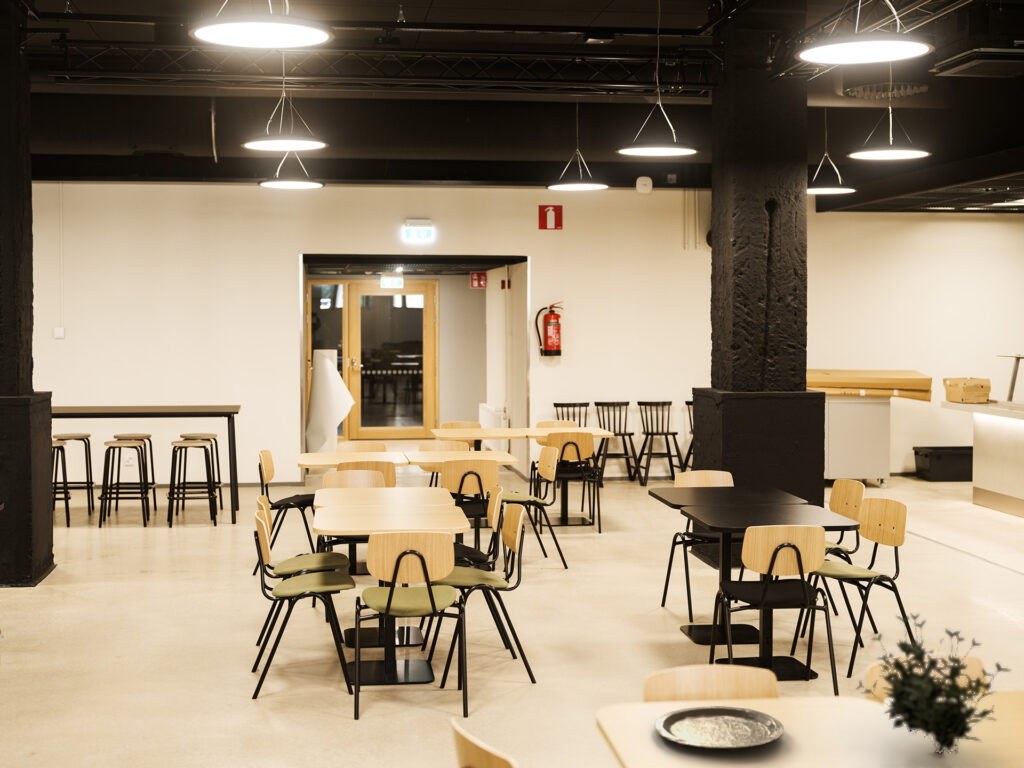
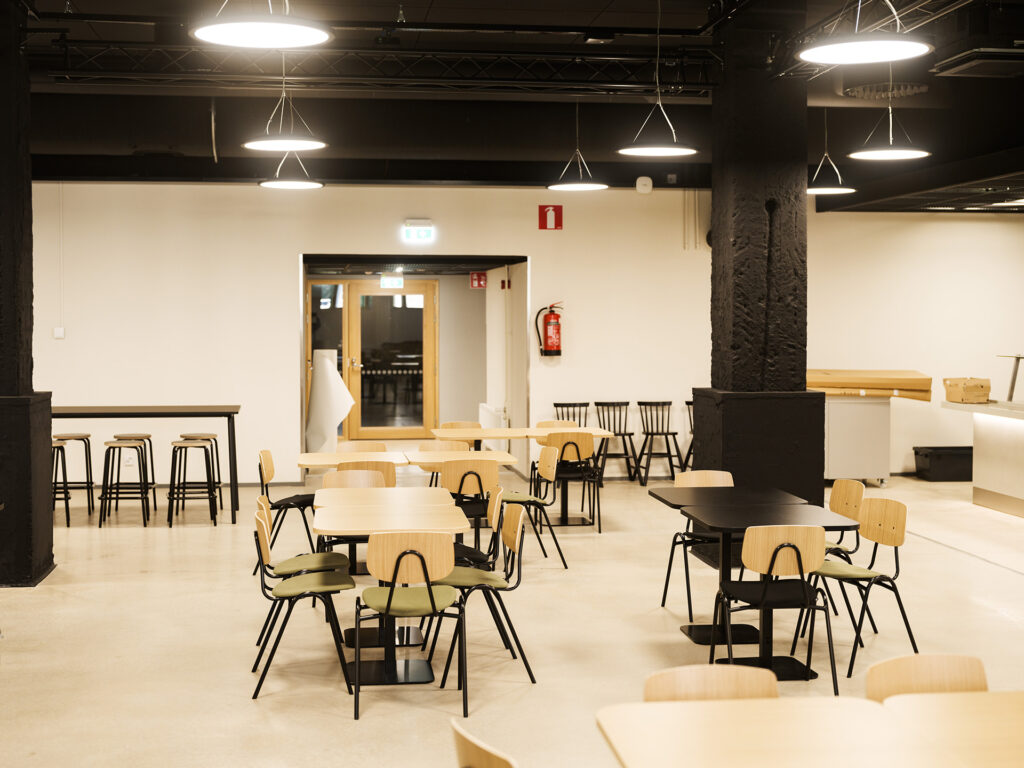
- plant (931, 686)
- plate (718, 728)
